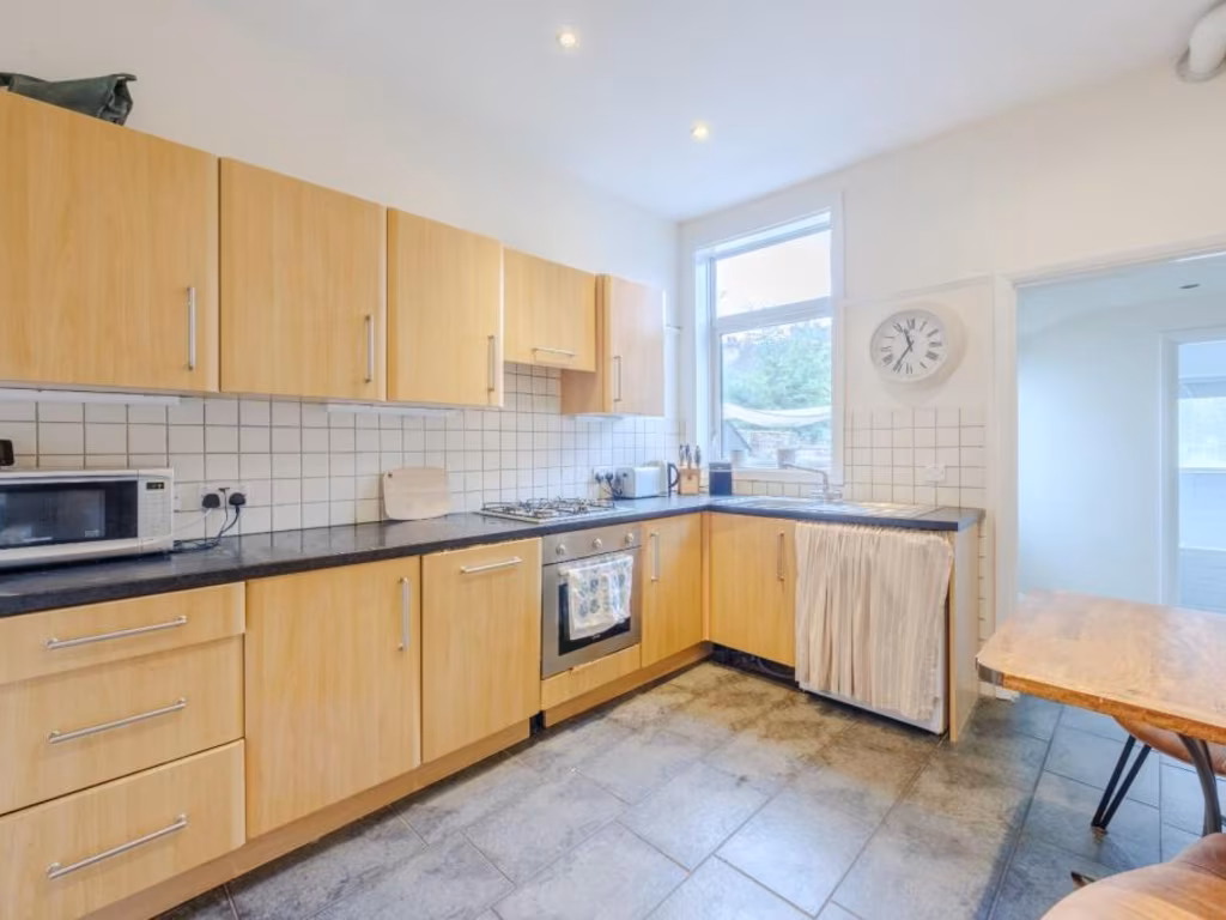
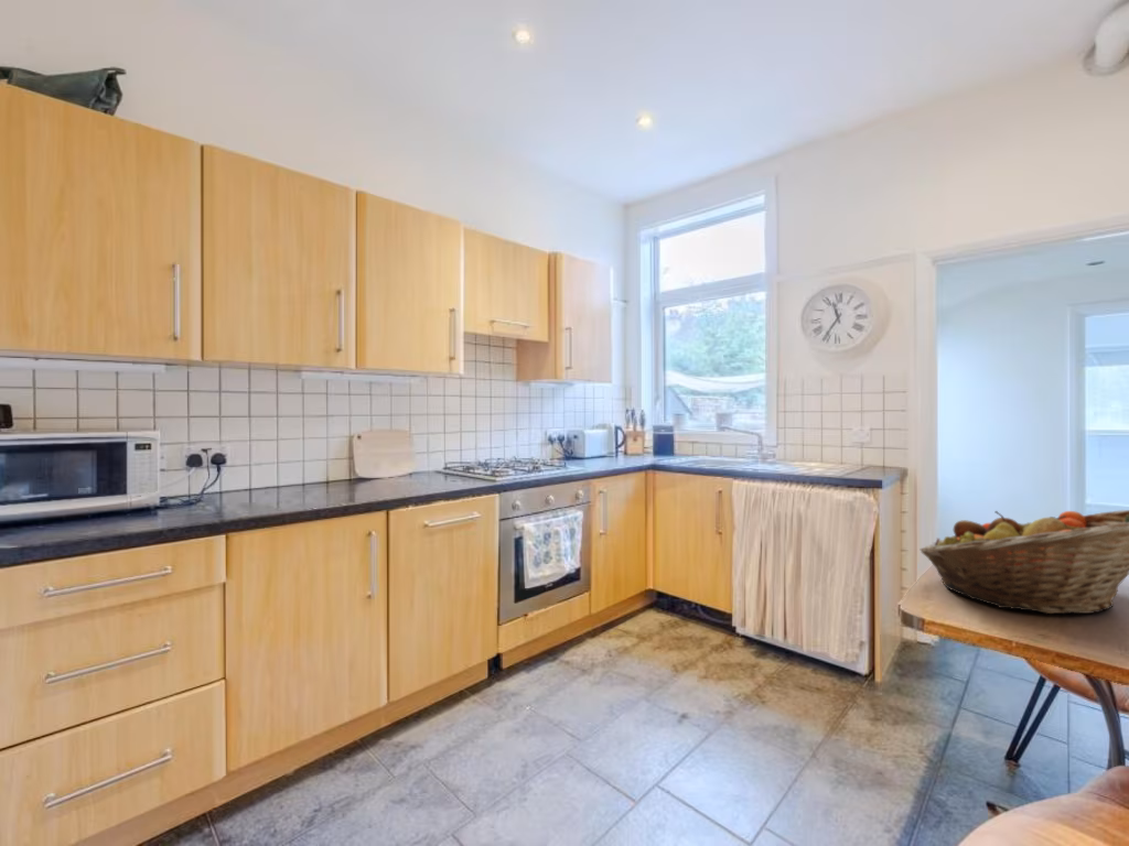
+ fruit basket (1033, 549)
